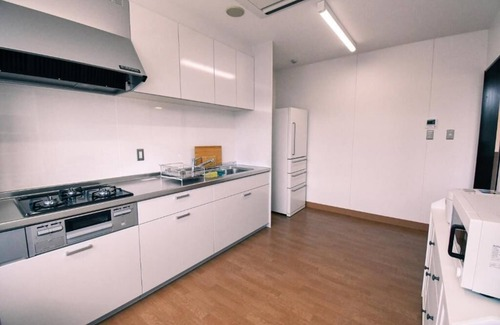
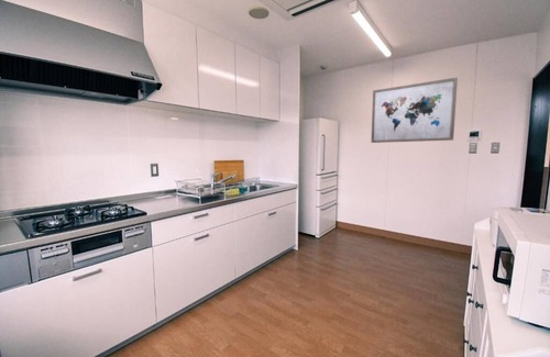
+ wall art (409, 113)
